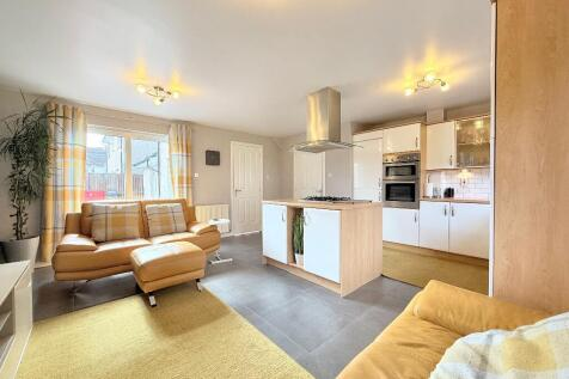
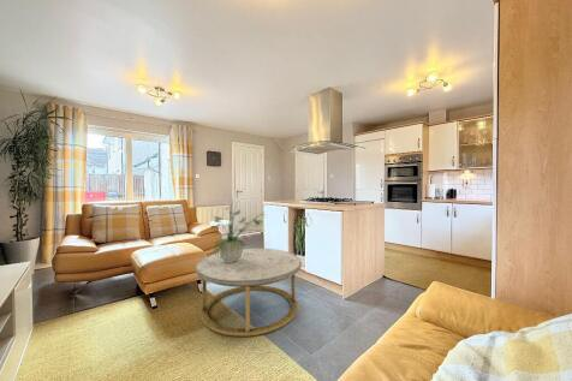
+ coffee table (250, 284)
+ potted plant (240, 228)
